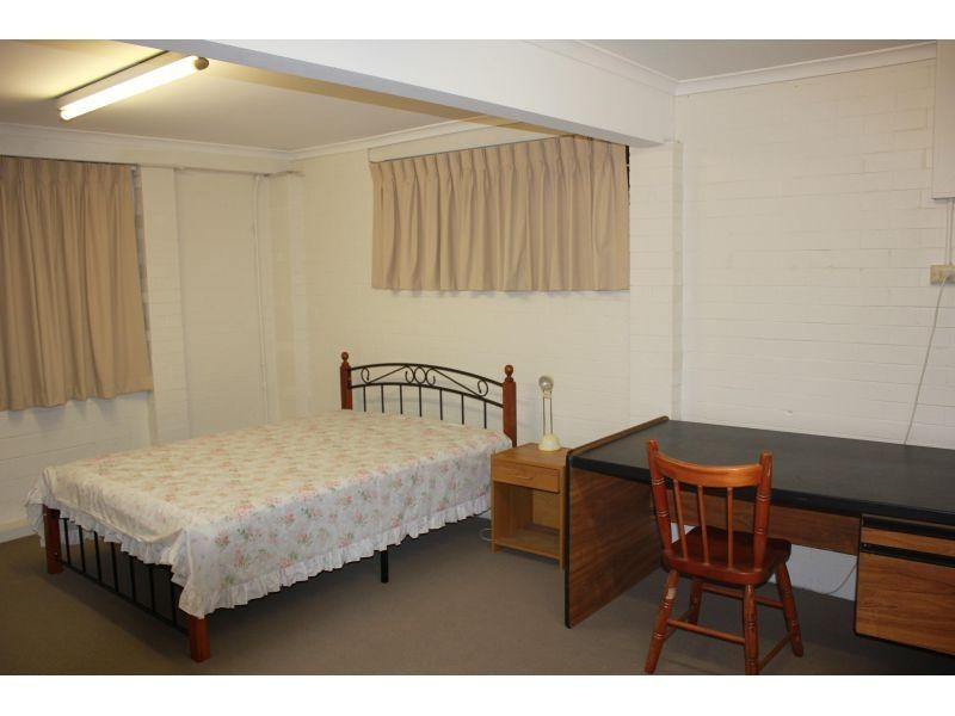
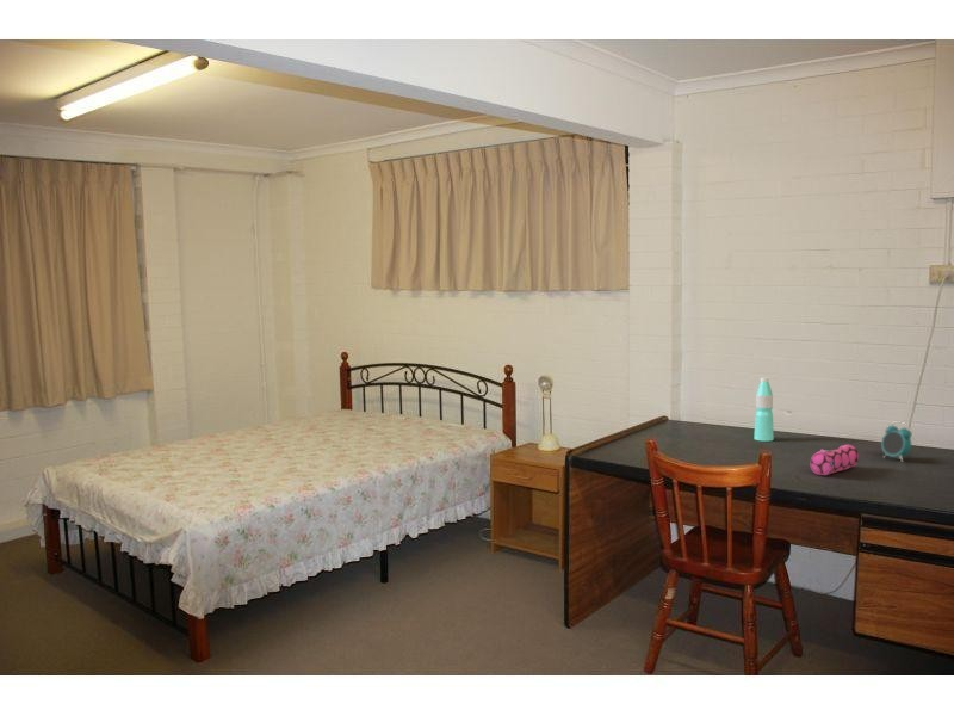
+ pencil case (835, 458)
+ alarm clock (896, 440)
+ water bottle (763, 408)
